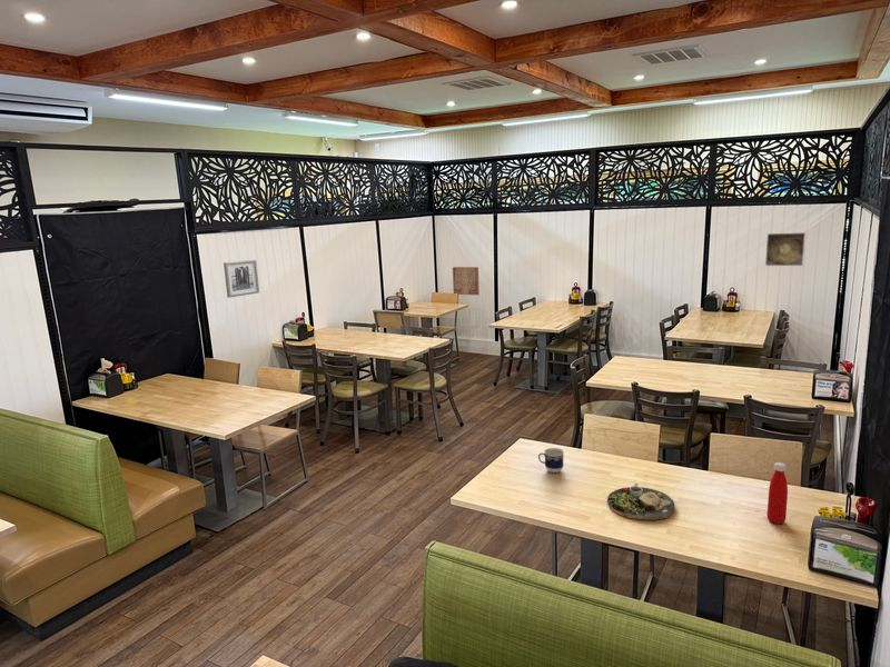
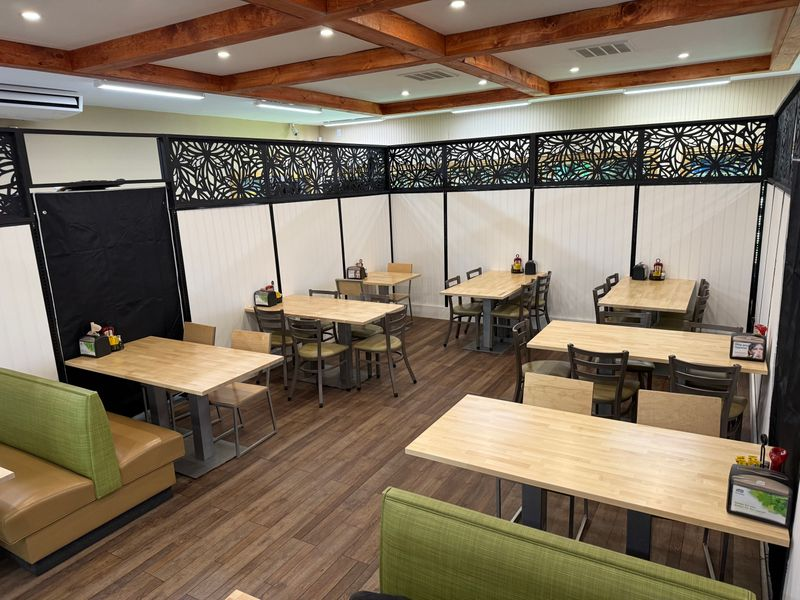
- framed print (784, 249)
- cup (551, 460)
- dinner plate (640, 498)
- wall art (465, 280)
- bottle (778, 492)
- wall art (241, 278)
